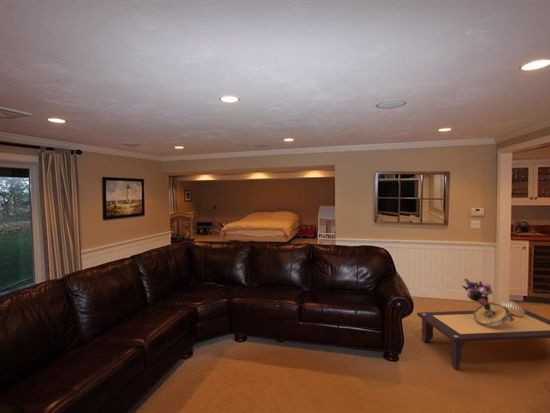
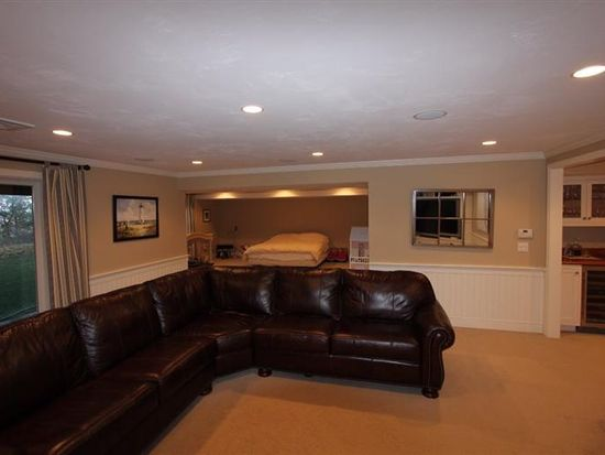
- decorative sphere (509, 306)
- bouquet (486, 300)
- coffee table (492, 336)
